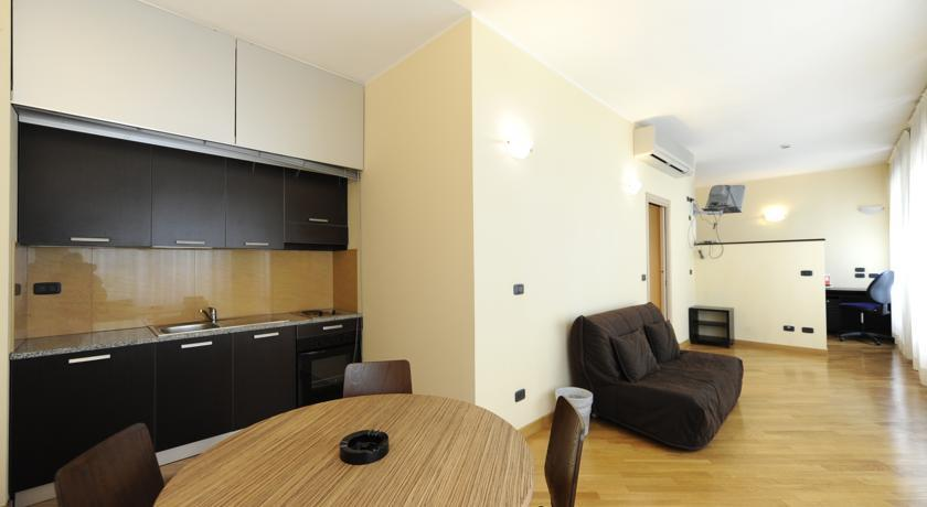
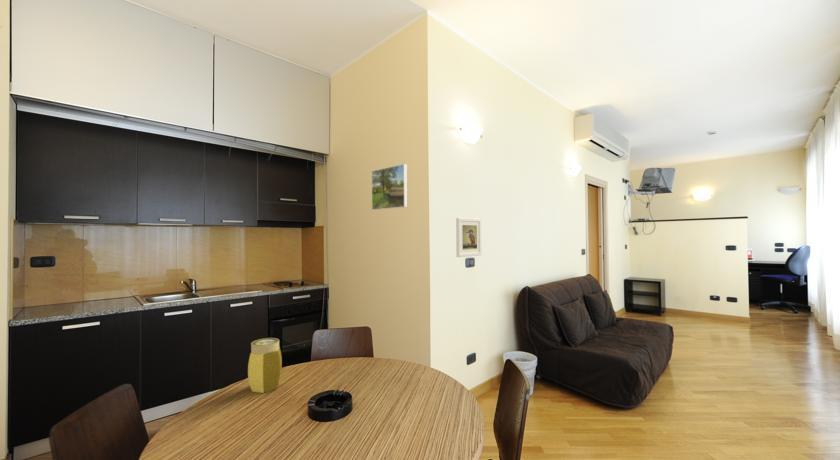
+ jar (265, 364)
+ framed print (388, 188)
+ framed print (469, 237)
